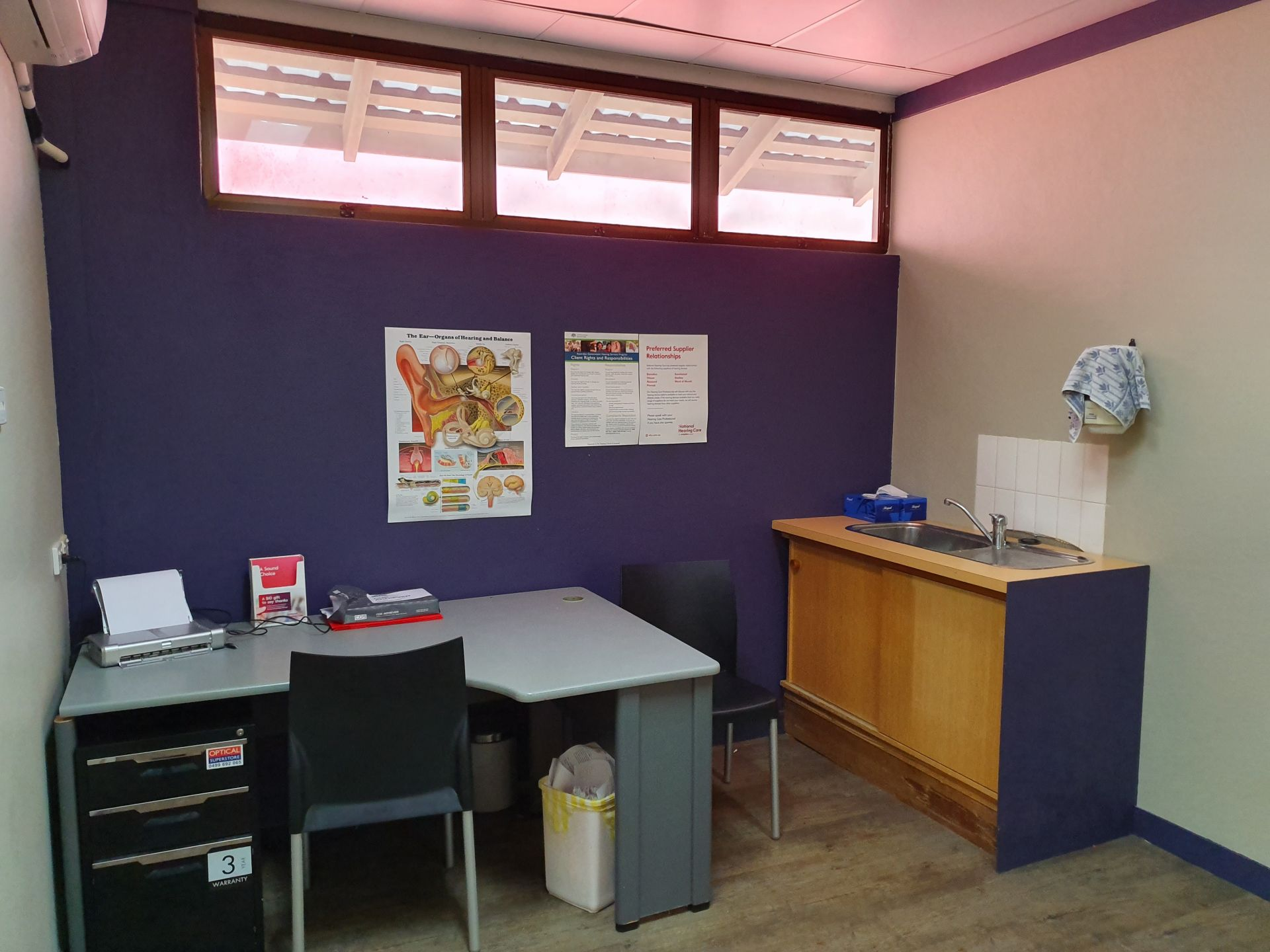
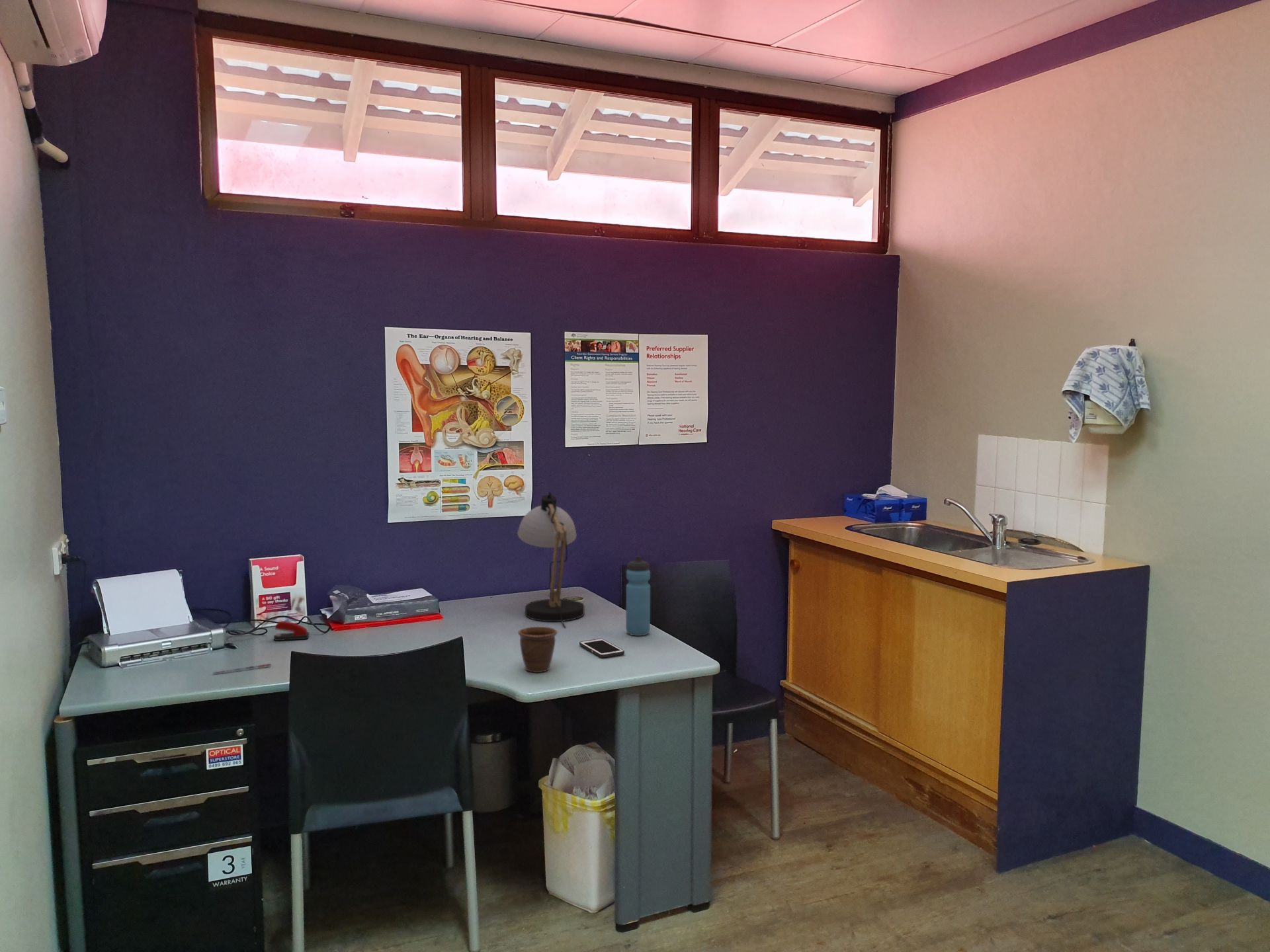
+ stapler (291, 629)
+ pen (242, 668)
+ desk lamp (554, 553)
+ cell phone (601, 648)
+ mug (538, 649)
+ water bottle (638, 594)
